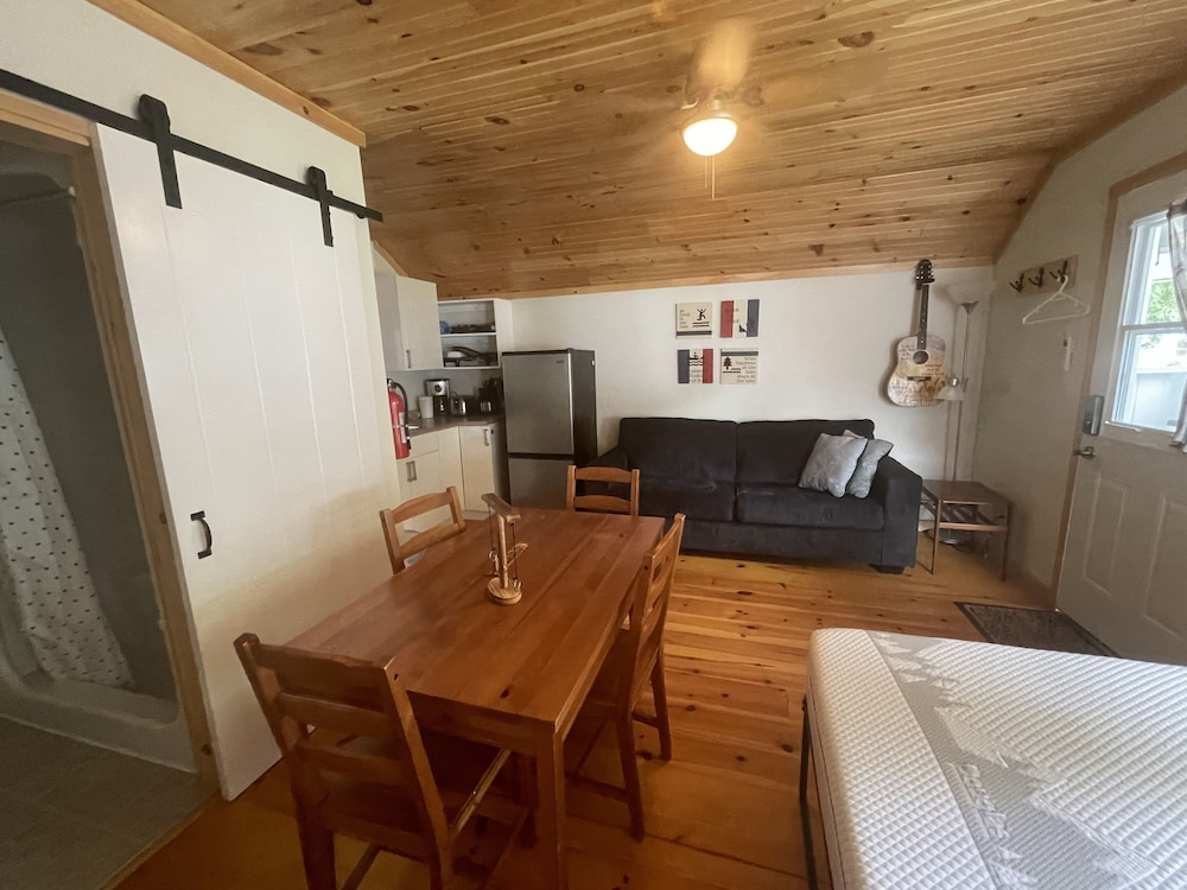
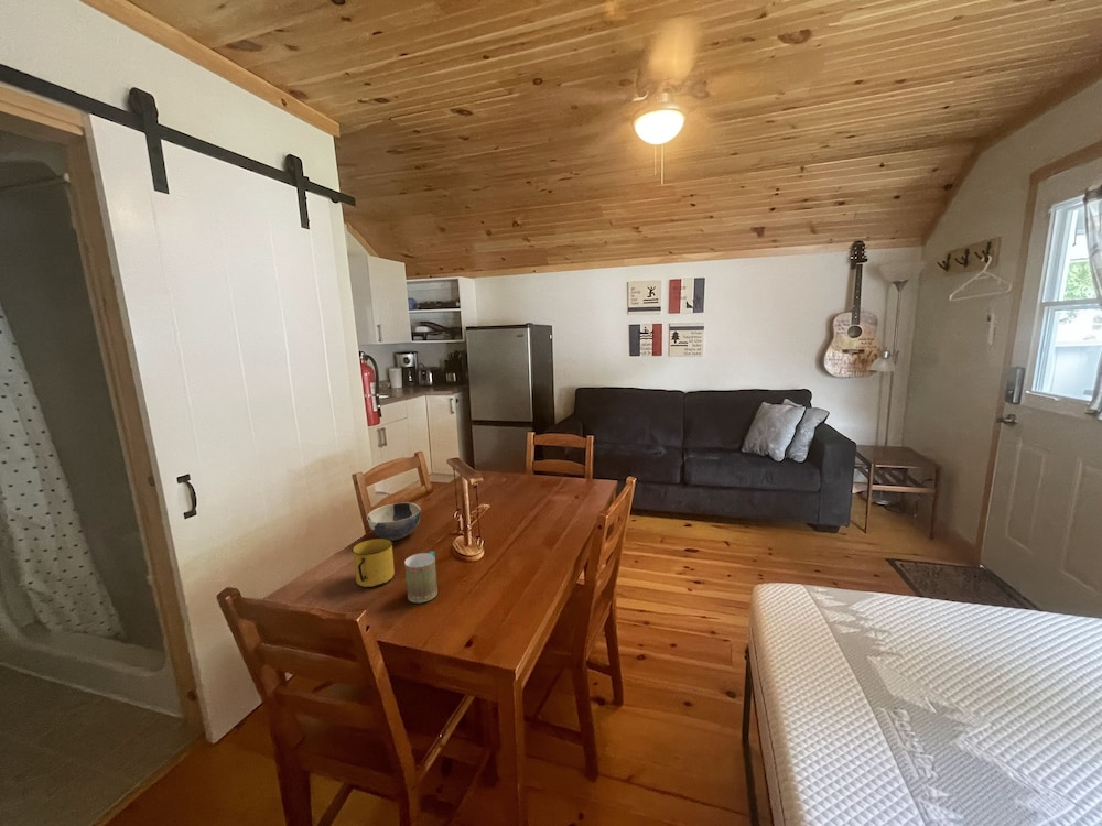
+ bowl (395, 523)
+ mug (424, 574)
+ mug (371, 564)
